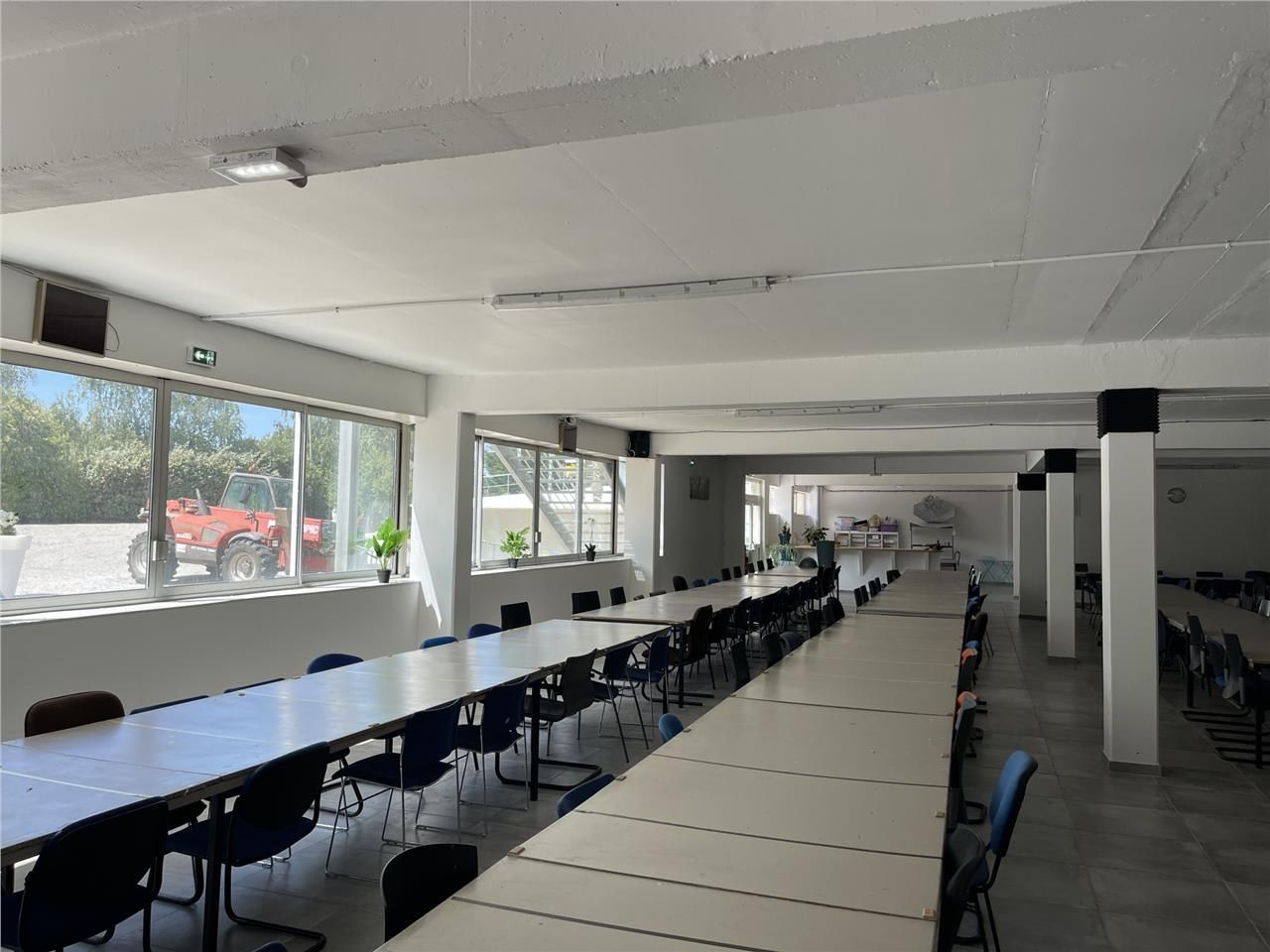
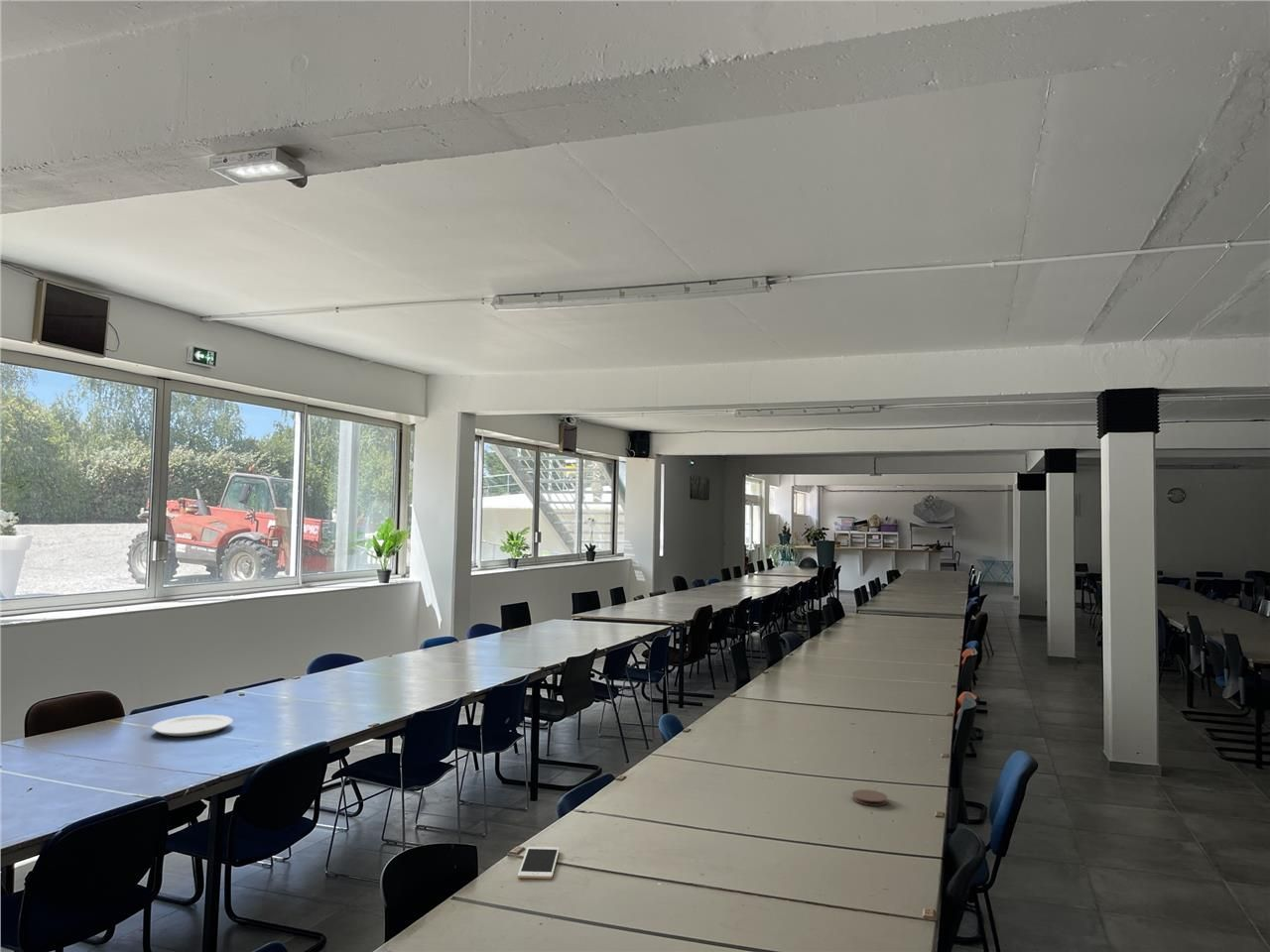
+ coaster (869, 797)
+ plate (192, 726)
+ cell phone (539, 862)
